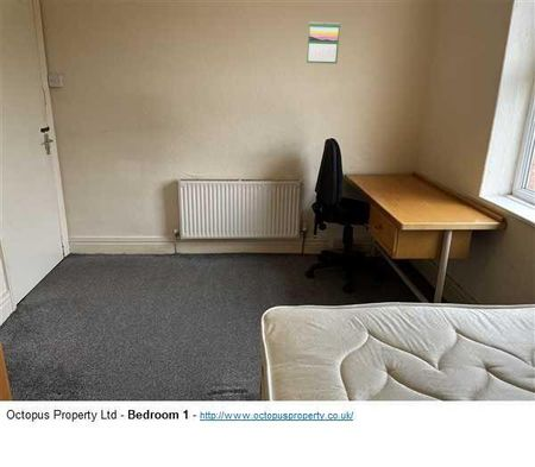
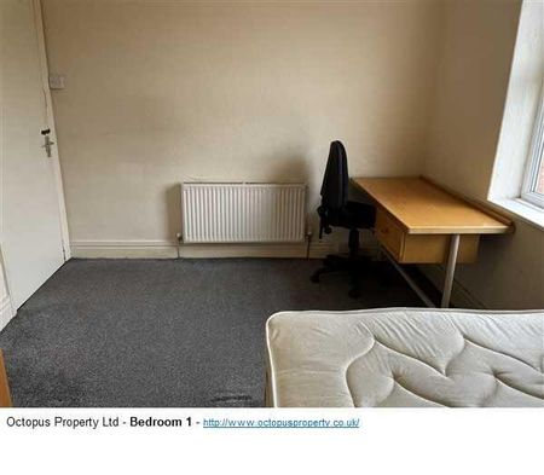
- calendar (322, 43)
